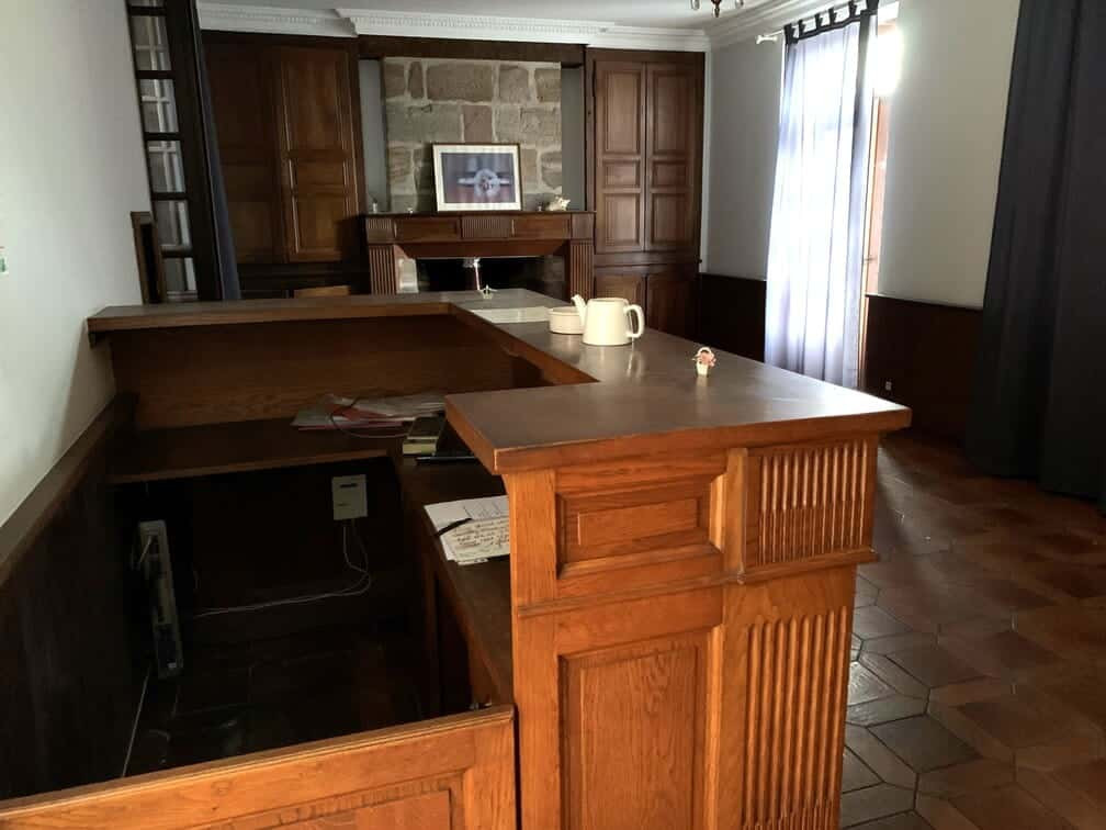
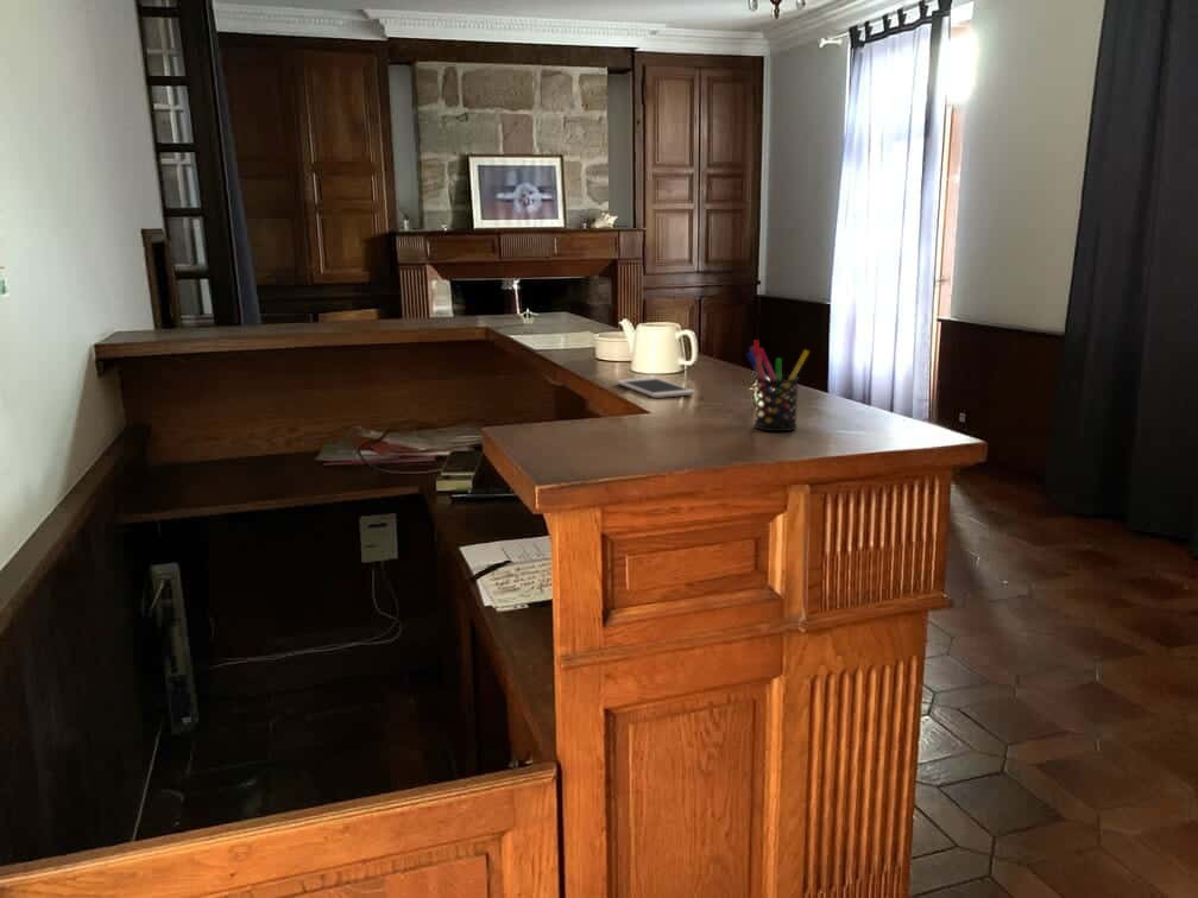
+ pen holder (774, 384)
+ cell phone (654, 386)
